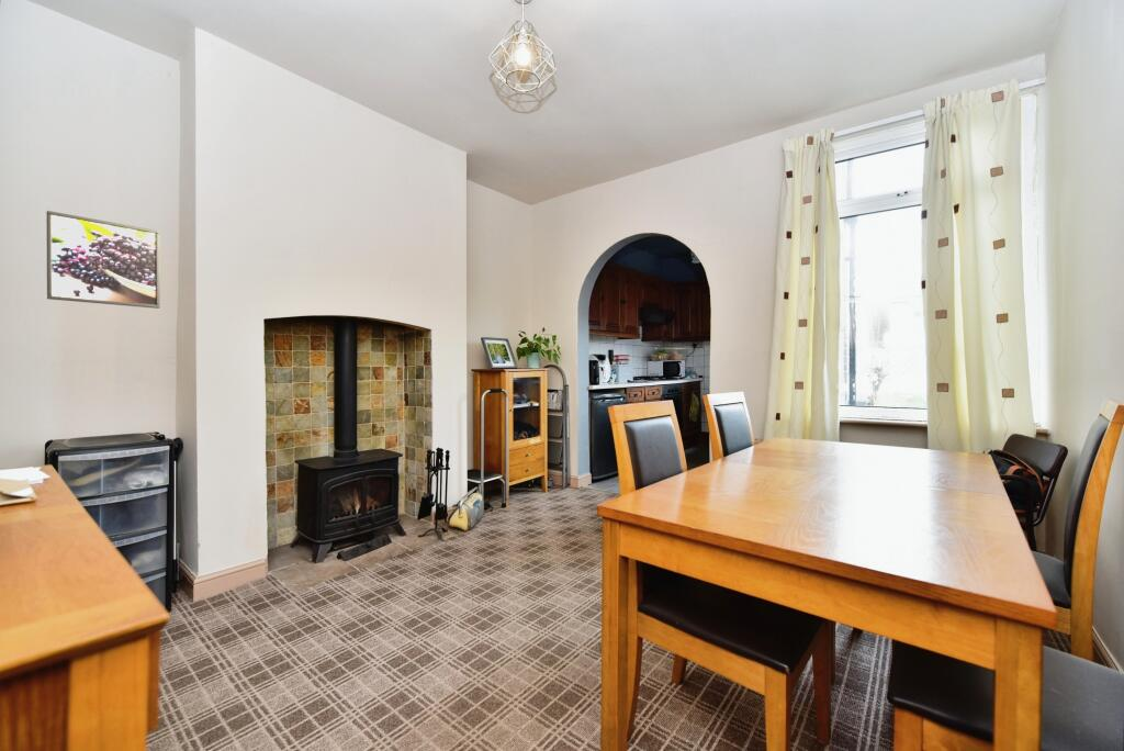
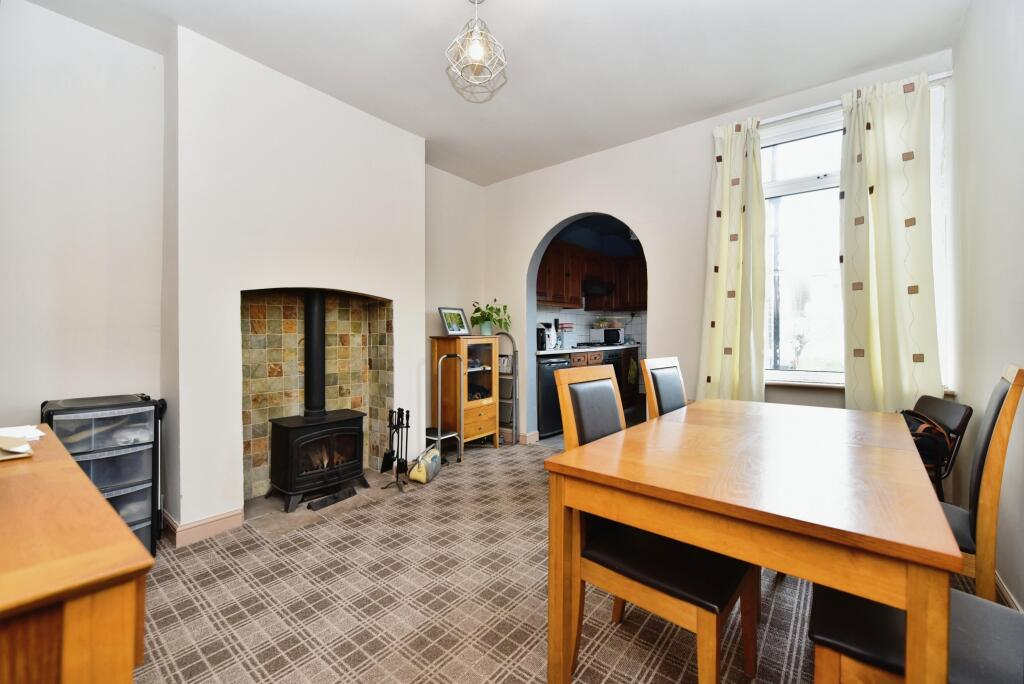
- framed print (106, 262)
